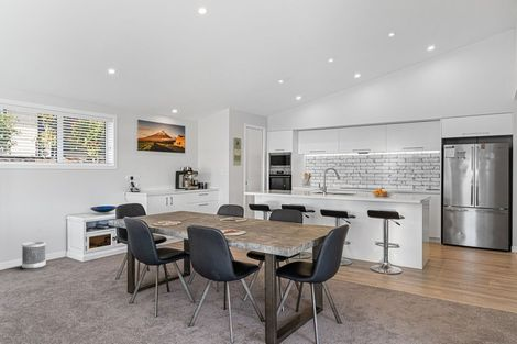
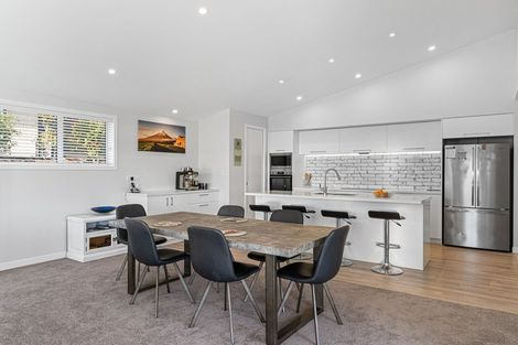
- wastebasket (33, 254)
